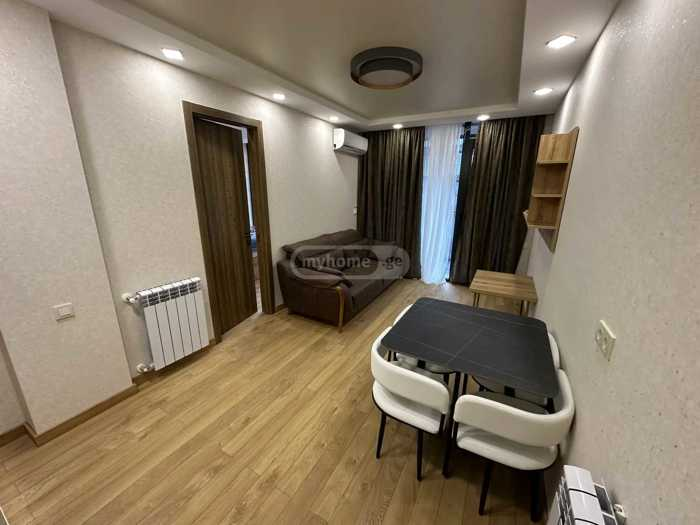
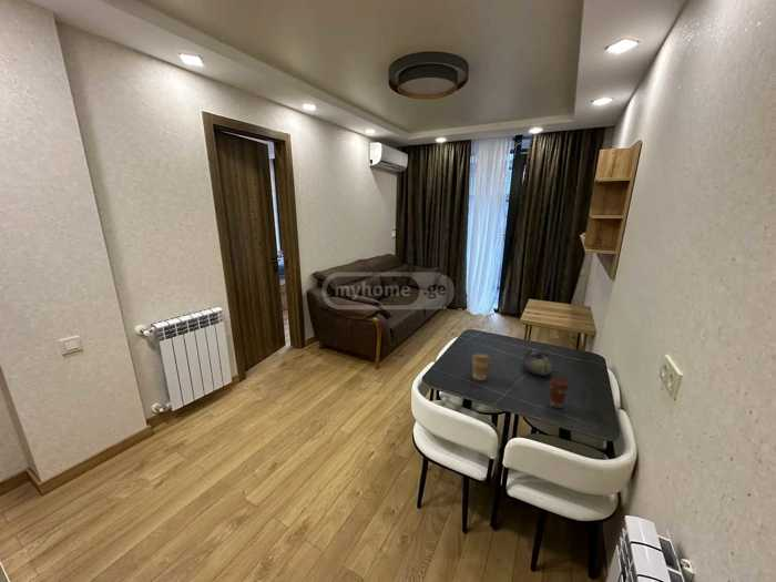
+ coffee cup (558, 394)
+ coffee cup (480, 366)
+ teapot (538, 361)
